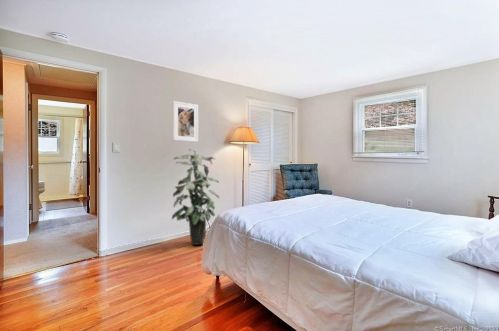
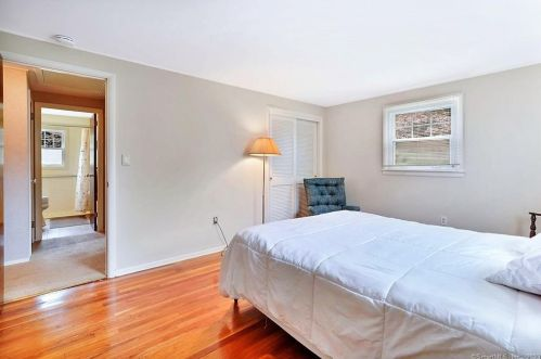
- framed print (186, 122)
- indoor plant (194, 196)
